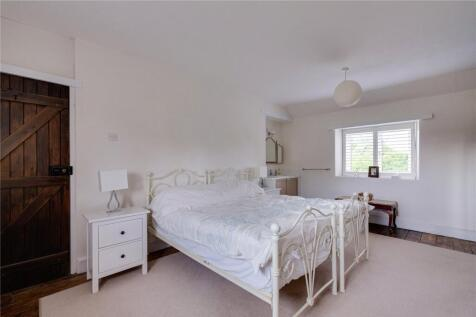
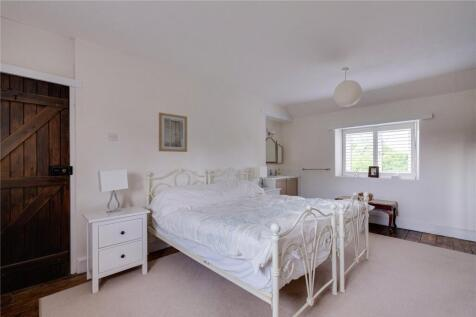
+ wall art (173, 133)
